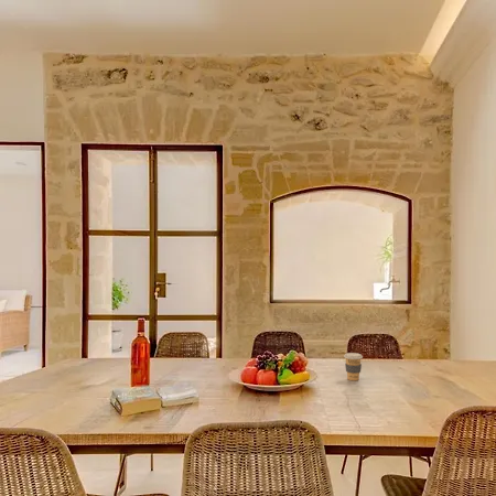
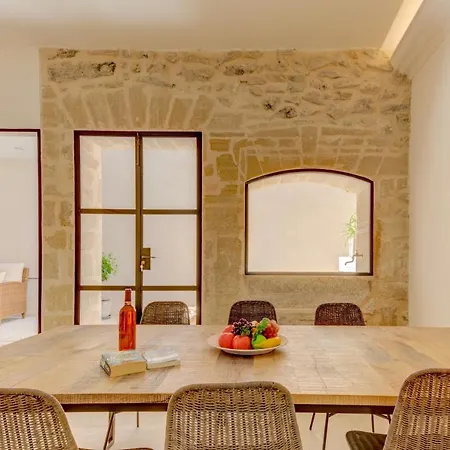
- coffee cup (353, 366)
